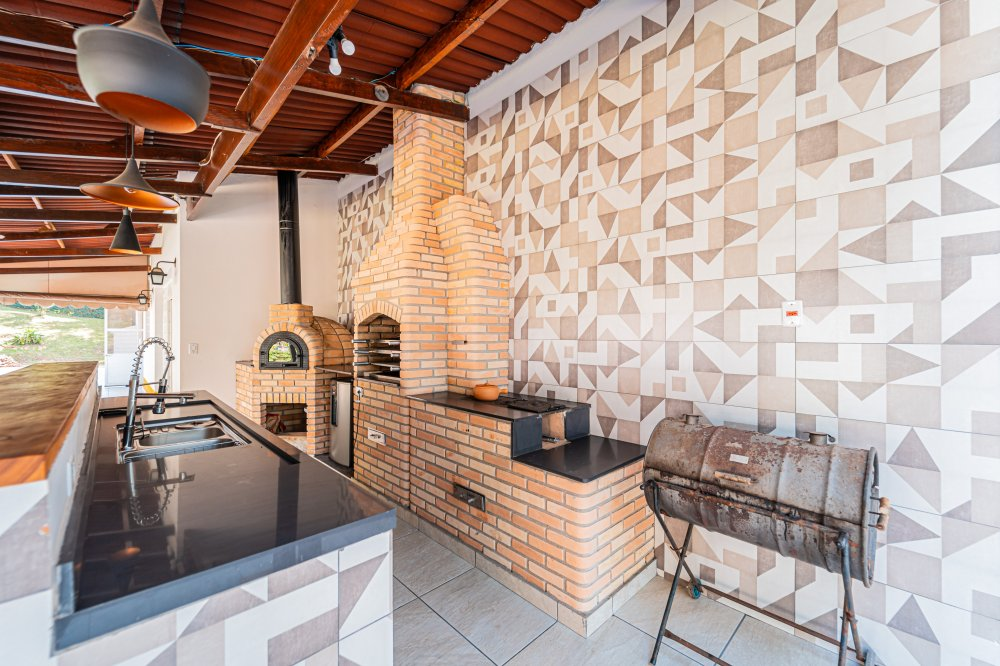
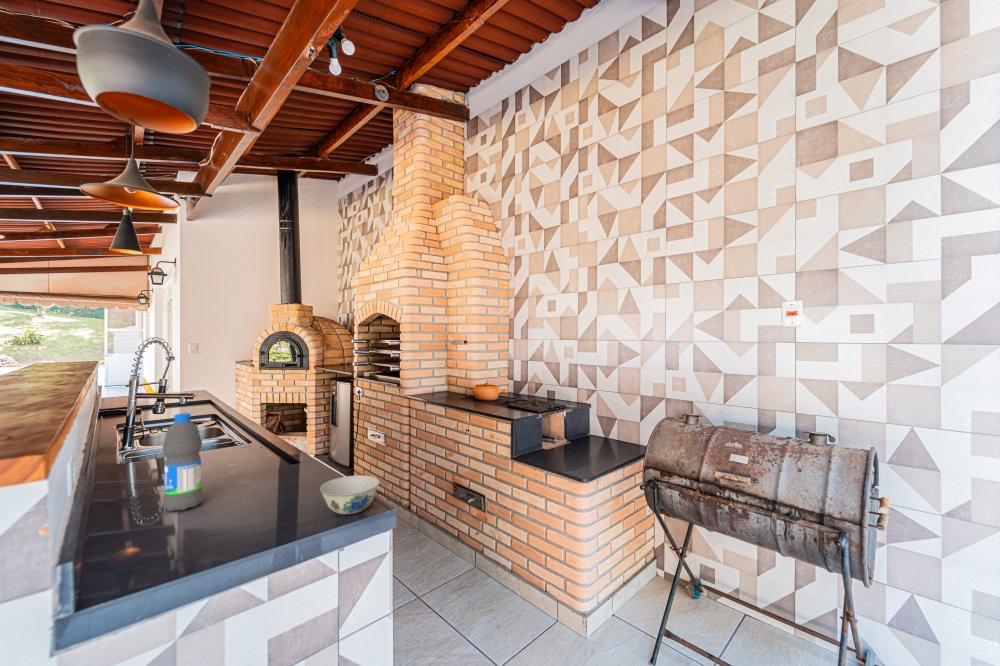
+ chinaware (350, 496)
+ water bottle (182, 460)
